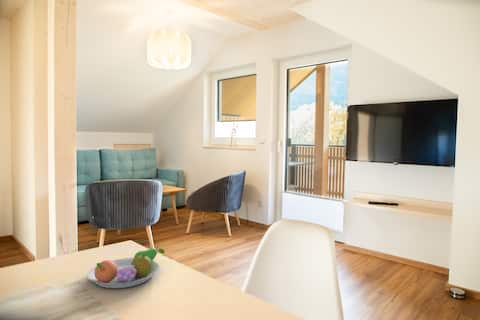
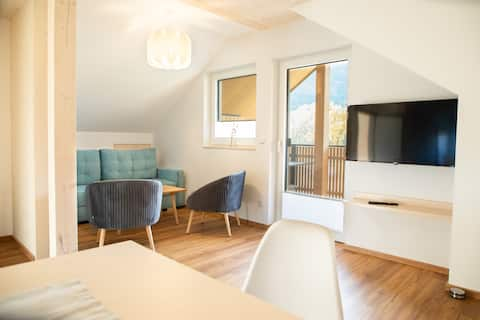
- fruit bowl (127, 262)
